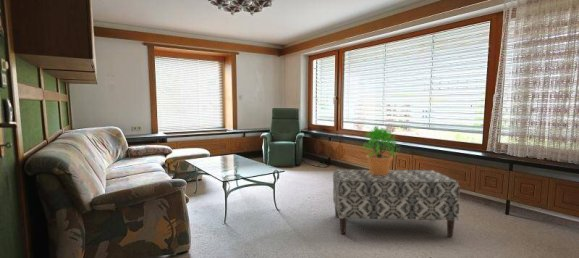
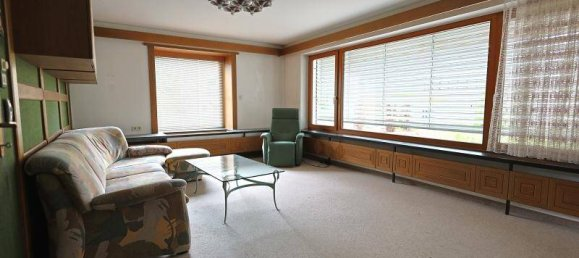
- bench (390, 200)
- potted plant (380, 149)
